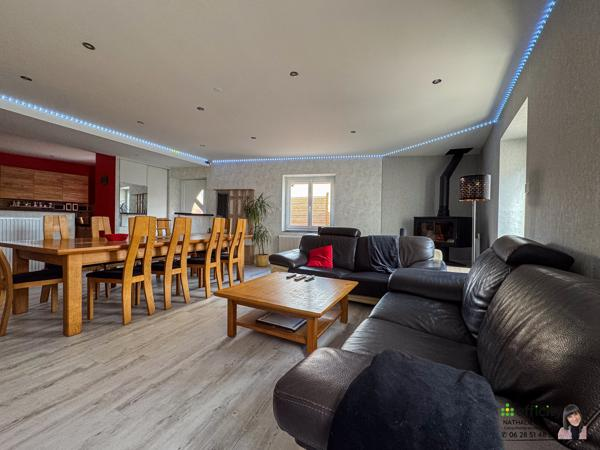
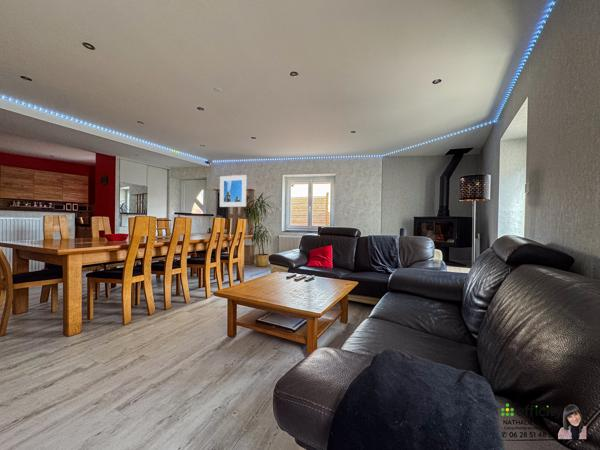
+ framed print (232, 191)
